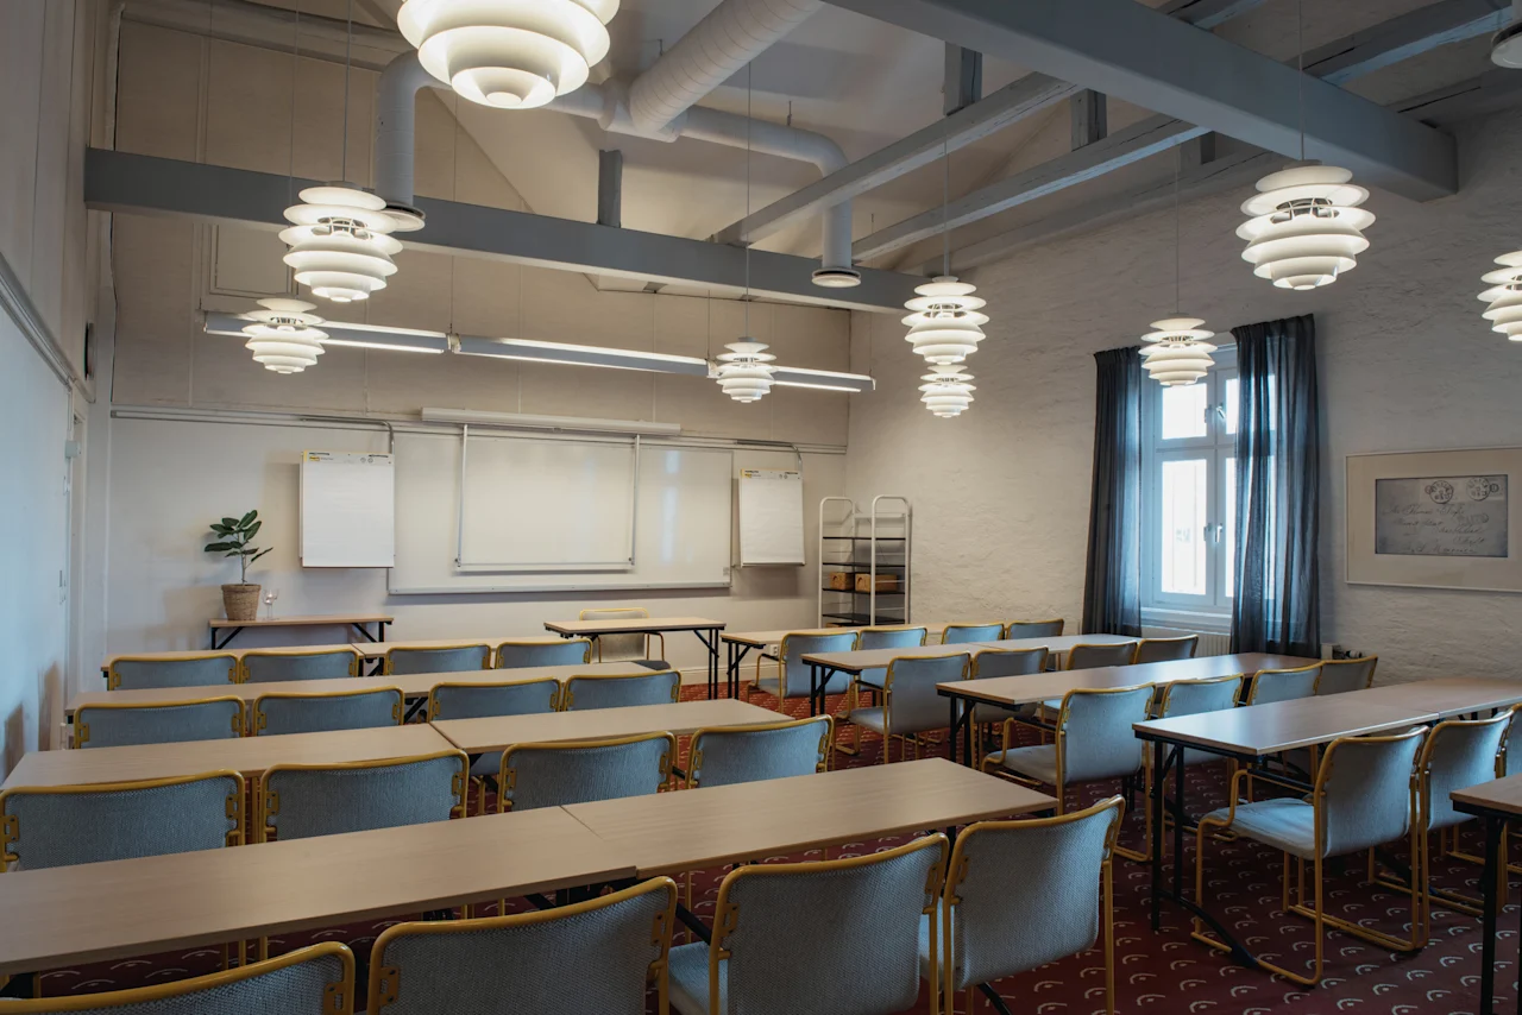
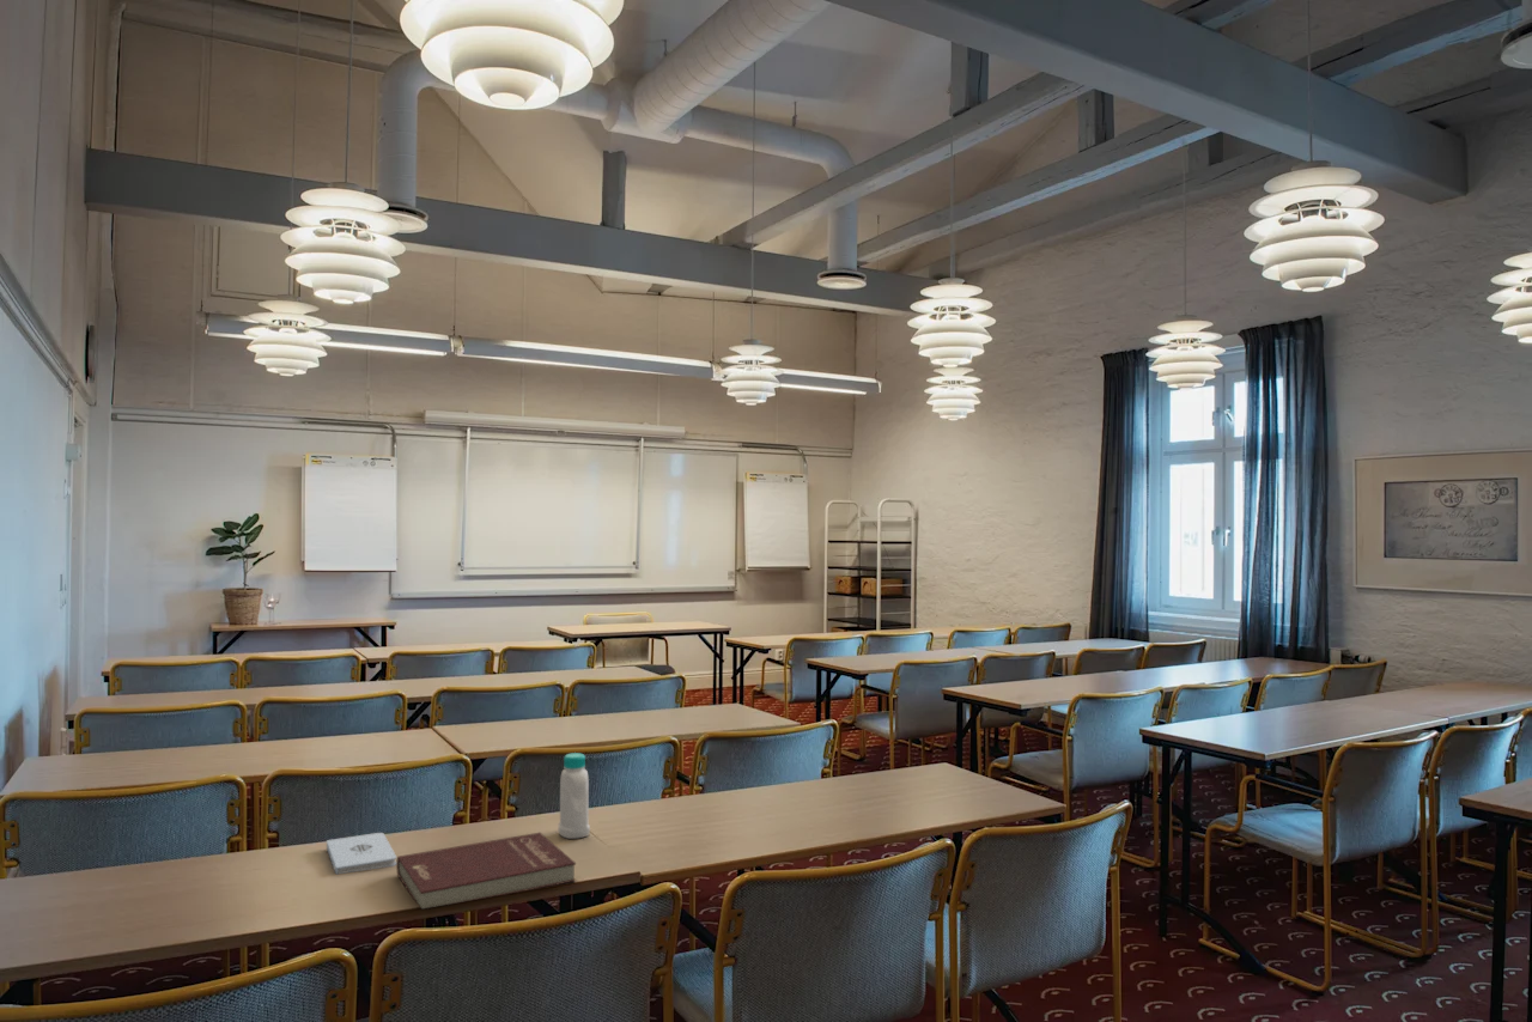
+ bottle (573, 793)
+ notepad (360, 852)
+ book (485, 868)
